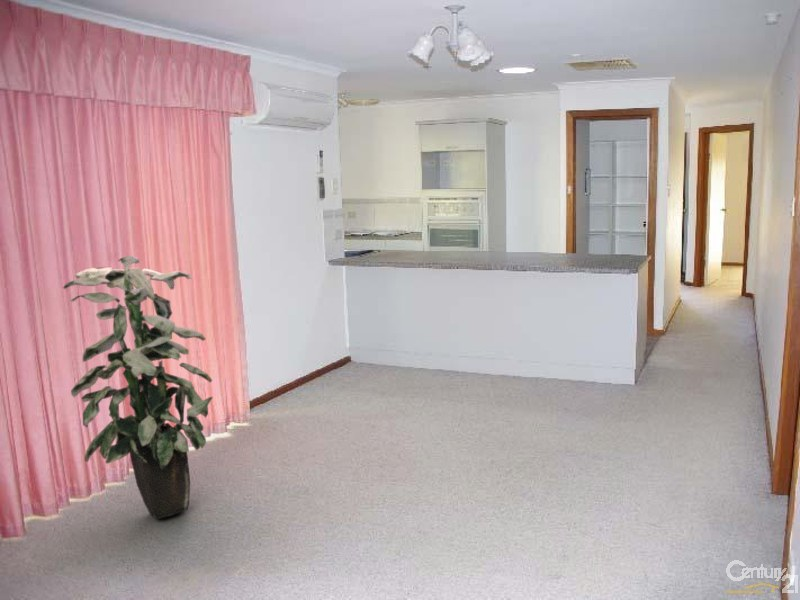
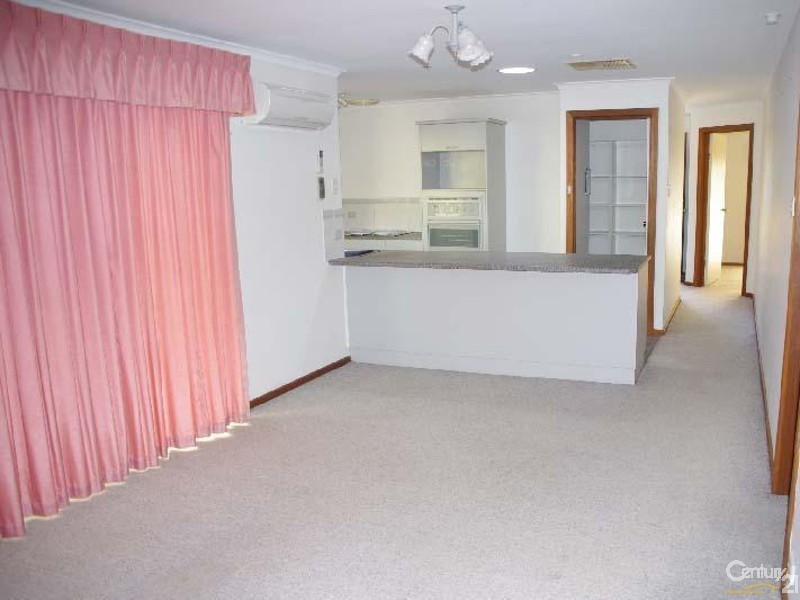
- indoor plant (142, 387)
